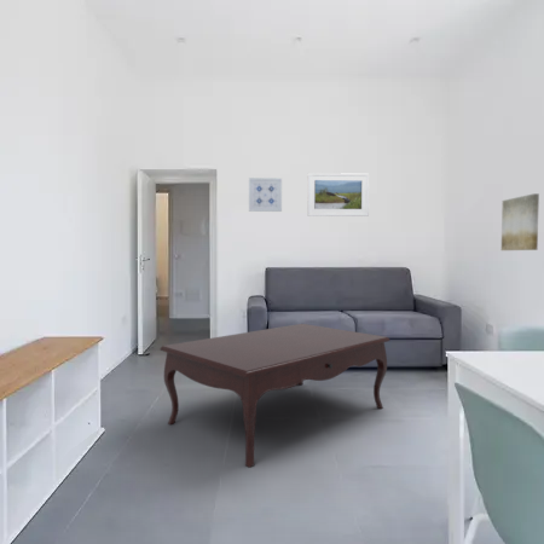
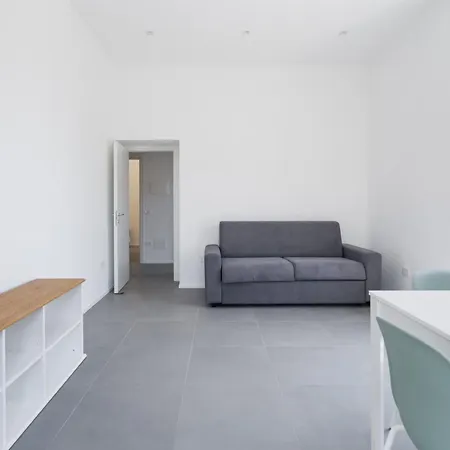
- wall art (265, 195)
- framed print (337, 195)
- wall art (519, 224)
- coffee table (280, 377)
